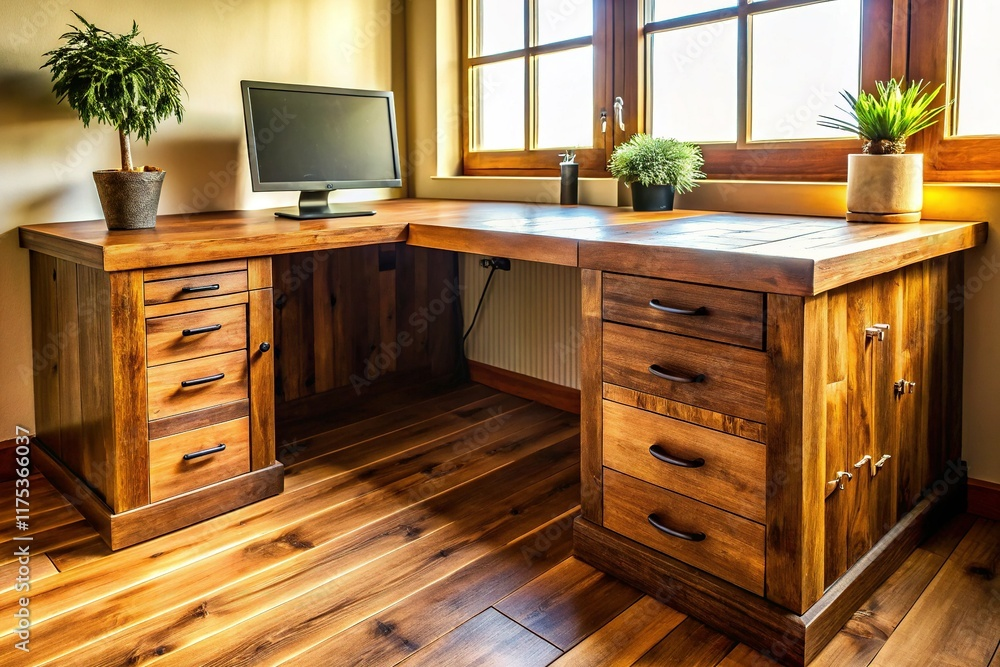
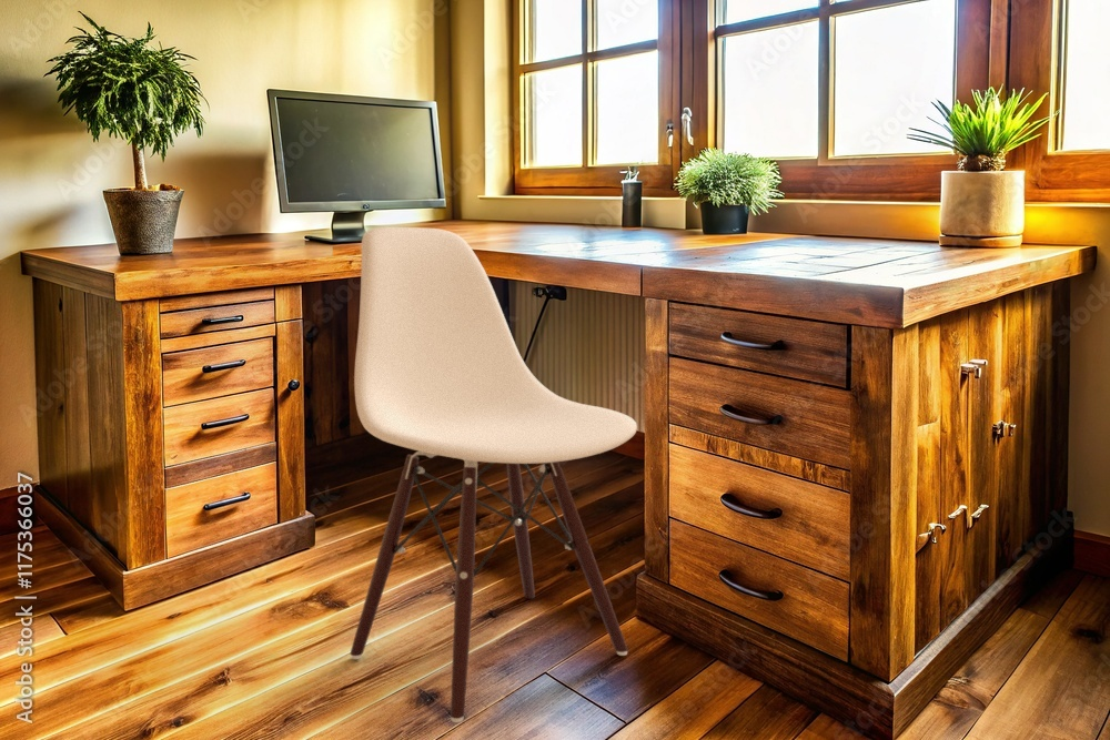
+ chair (484, 443)
